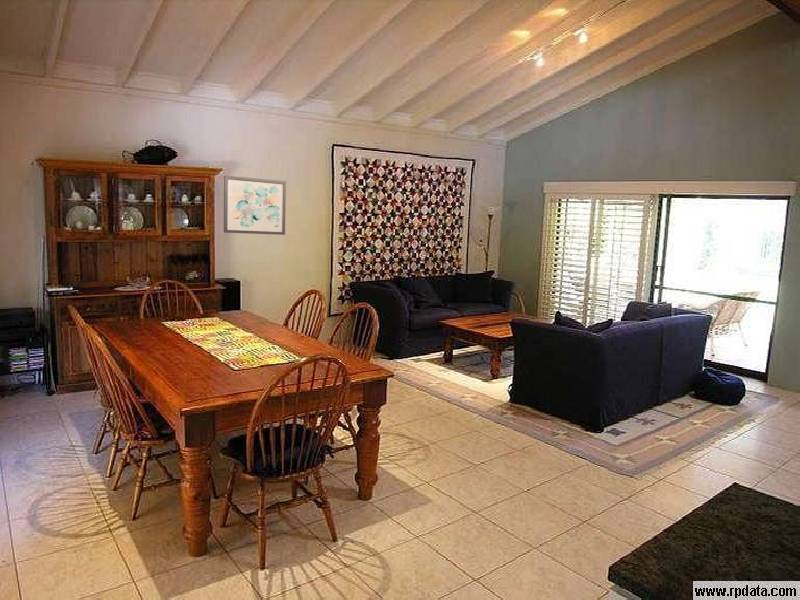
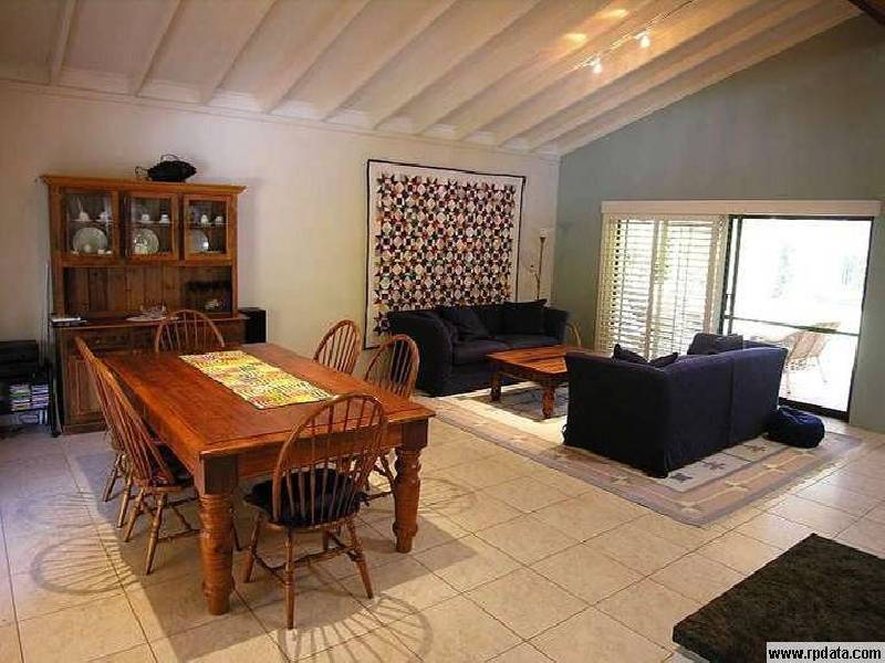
- wall art (255, 206)
